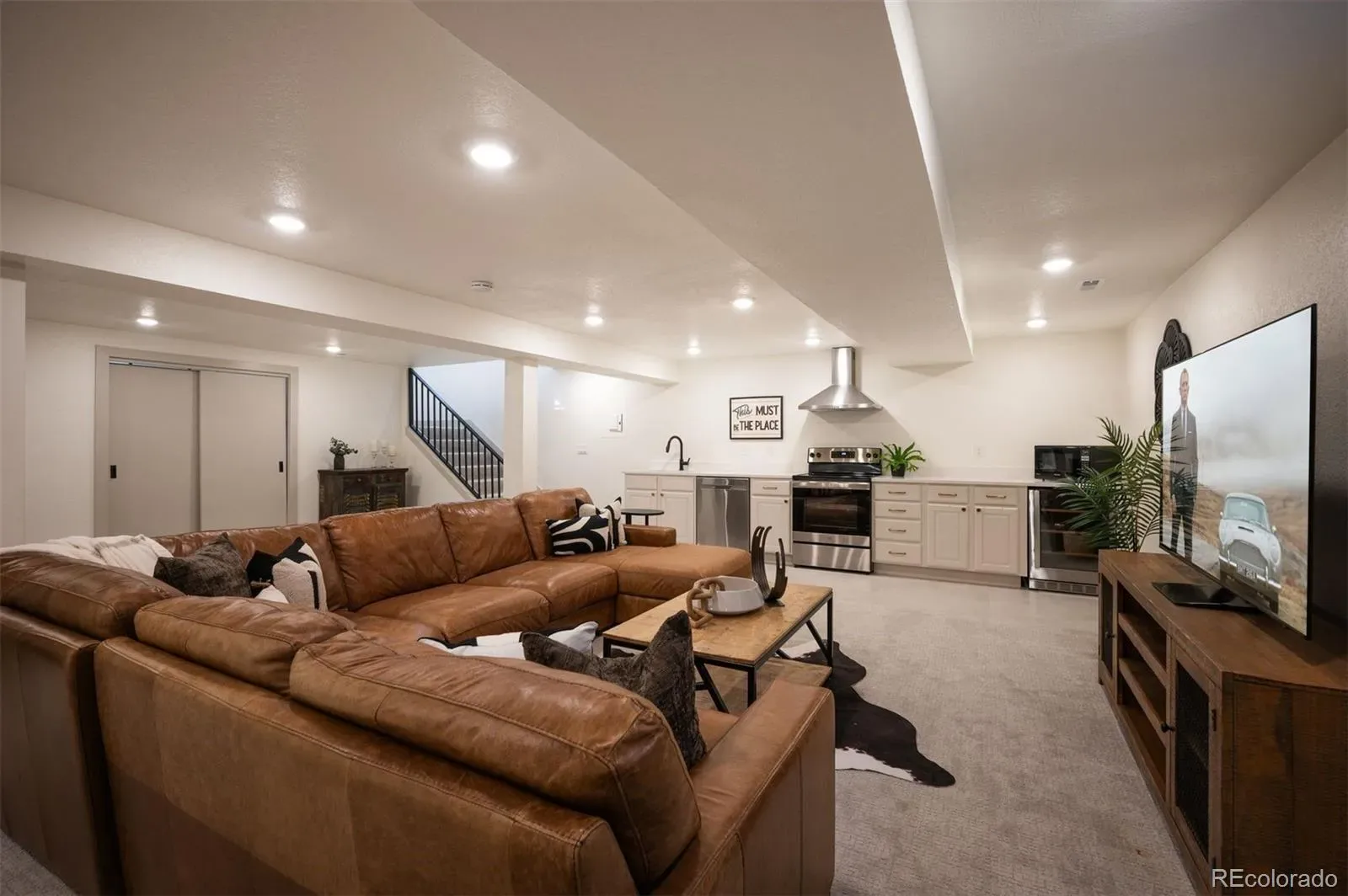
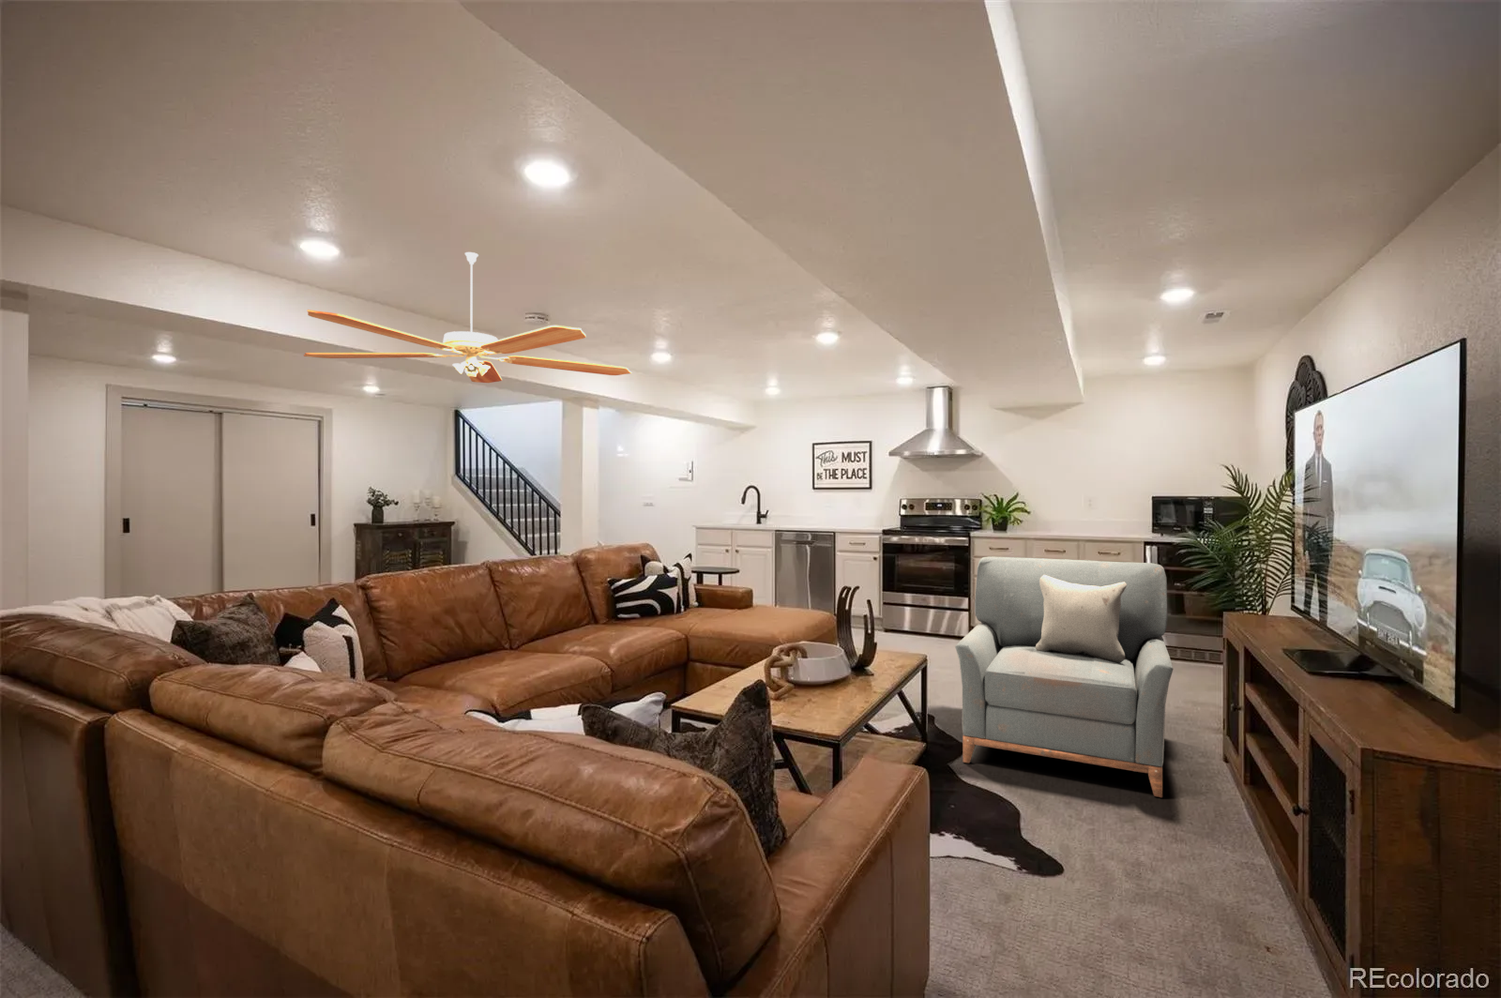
+ armchair (1062, 656)
+ ceiling fan (472, 317)
